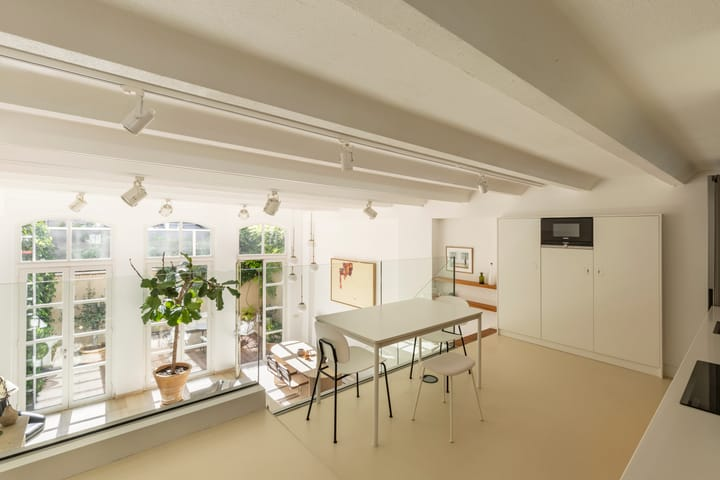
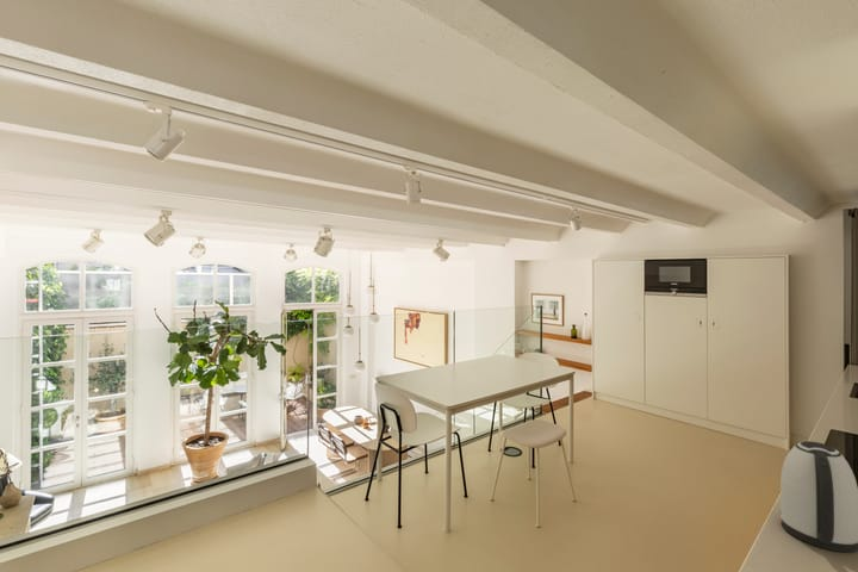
+ kettle (820, 492)
